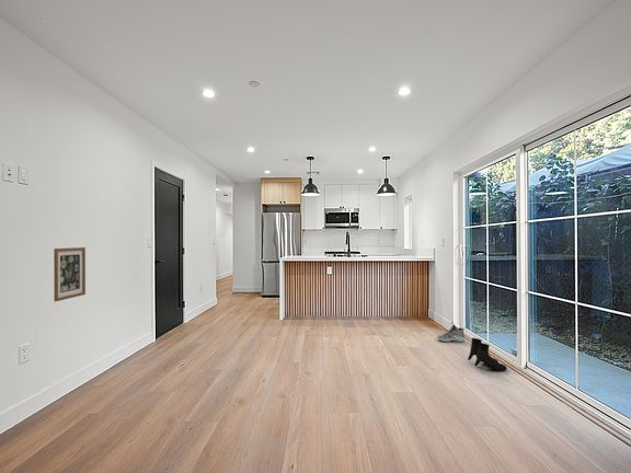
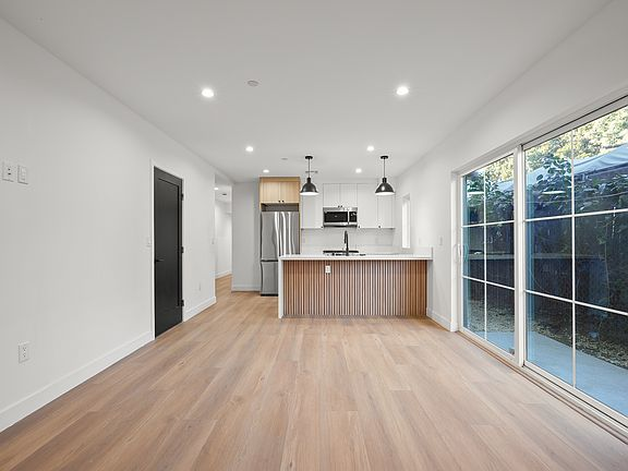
- sneaker (450, 331)
- boots (486, 353)
- wall art (70, 273)
